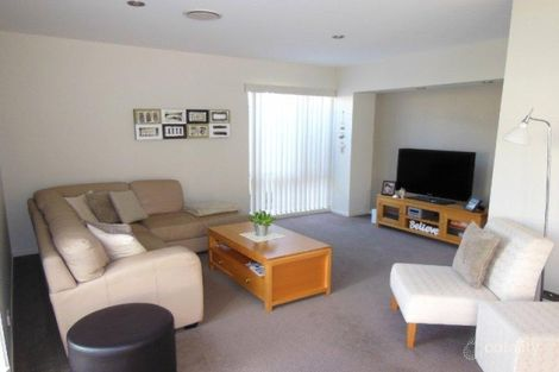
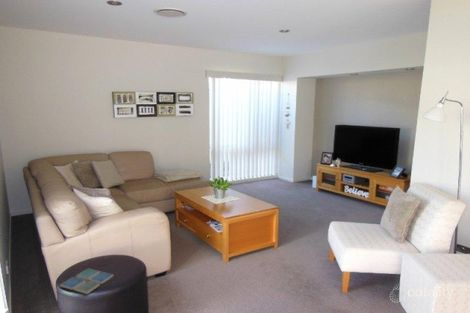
+ drink coaster (87, 279)
